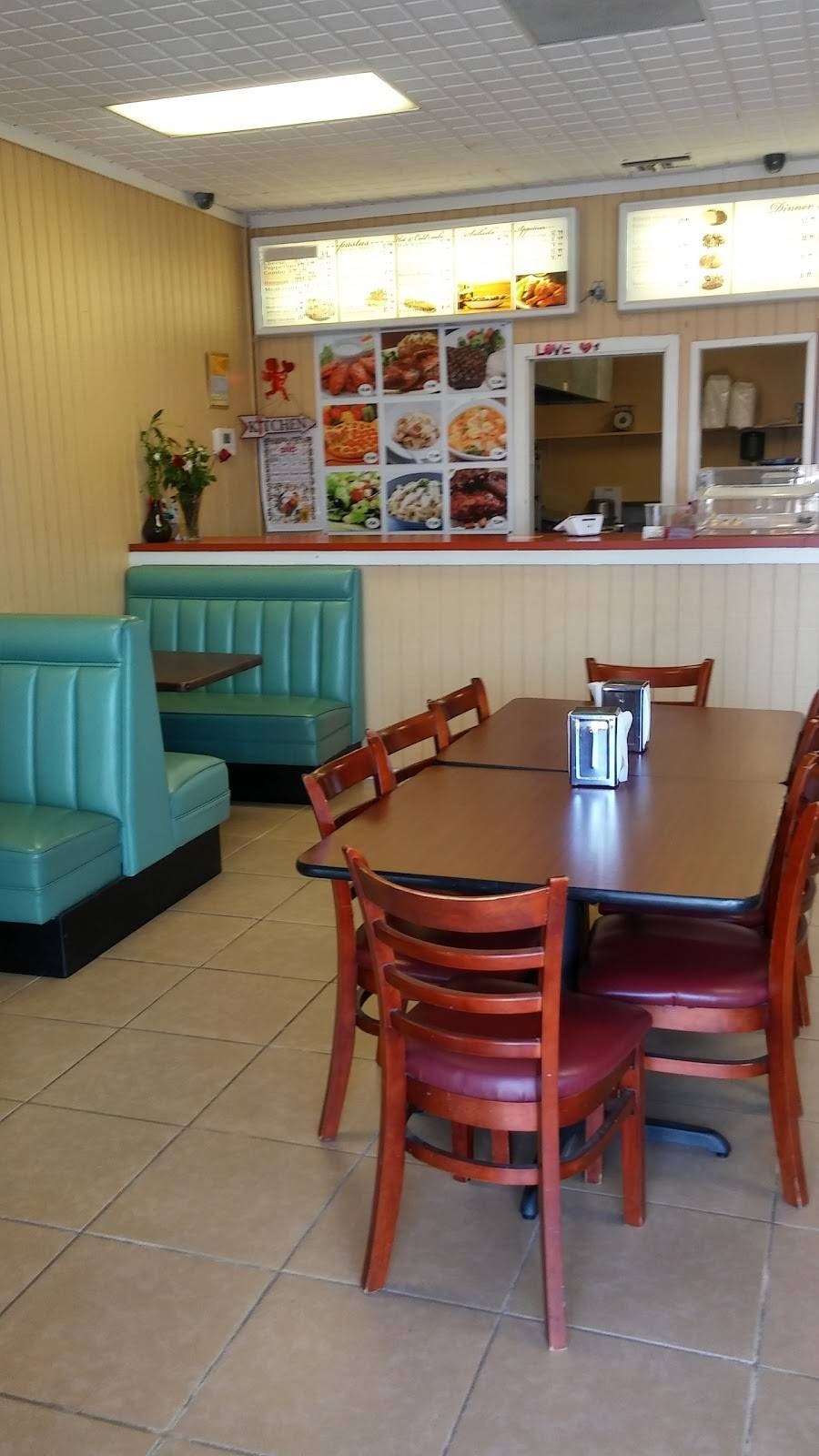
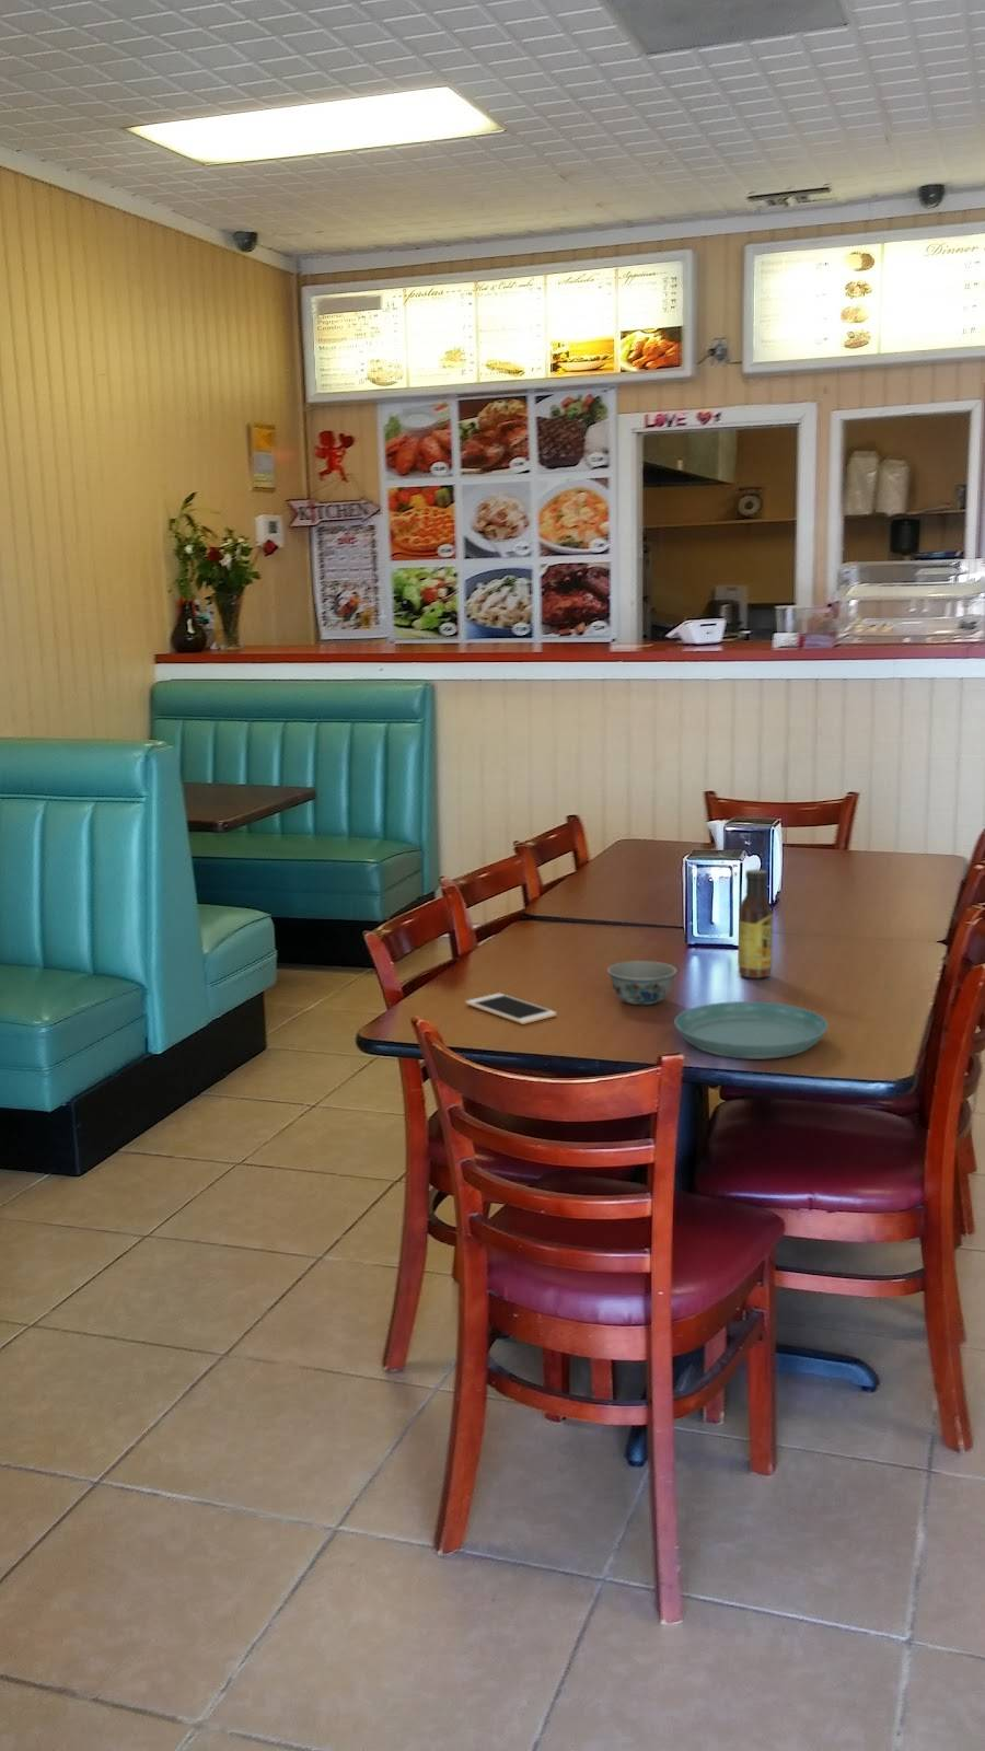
+ sauce bottle (755, 922)
+ bowl (641, 984)
+ saucer (749, 1031)
+ cell phone (510, 1008)
